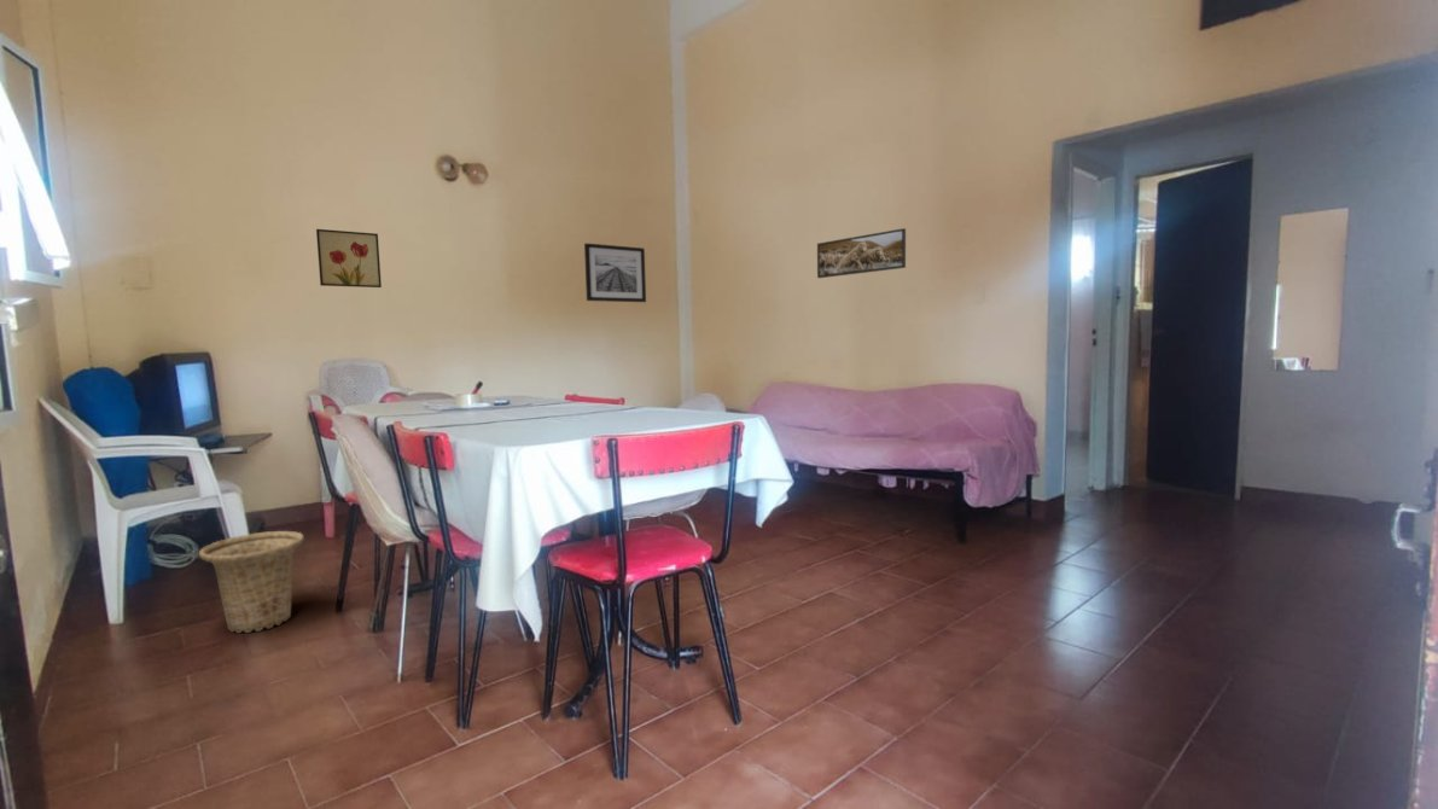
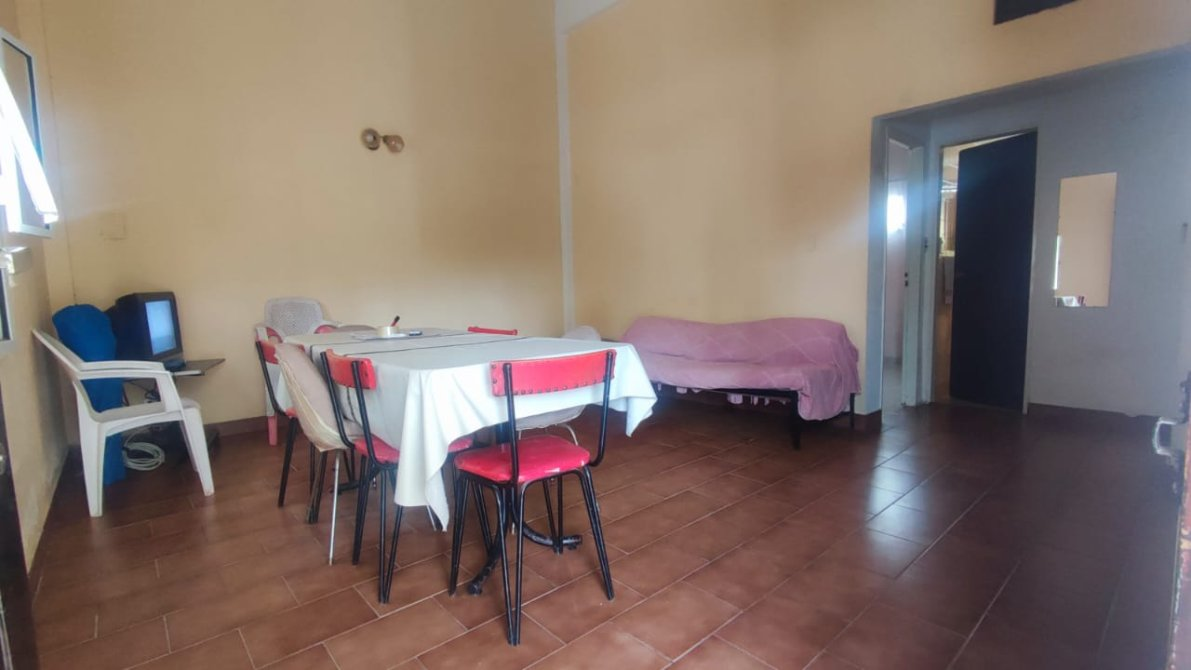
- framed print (858, 255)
- wall art (349, 258)
- basket (256, 582)
- wall art (616, 273)
